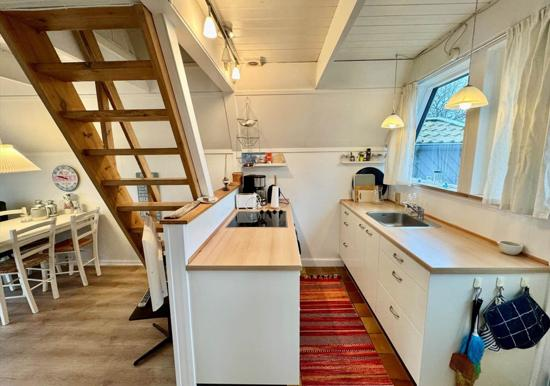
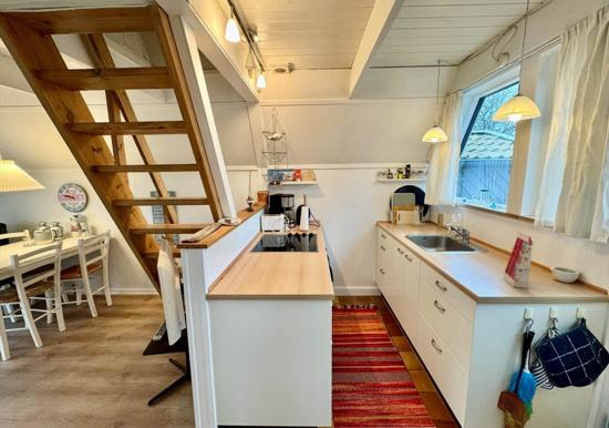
+ gift box (517, 258)
